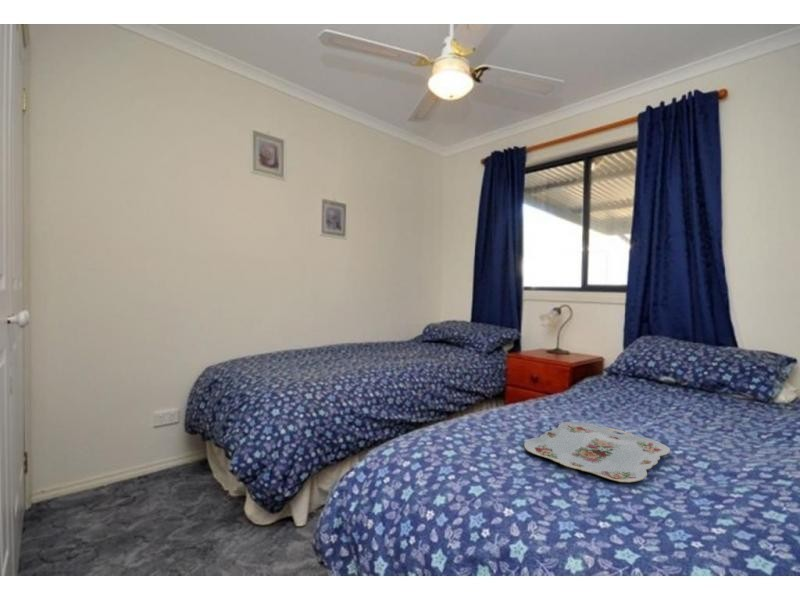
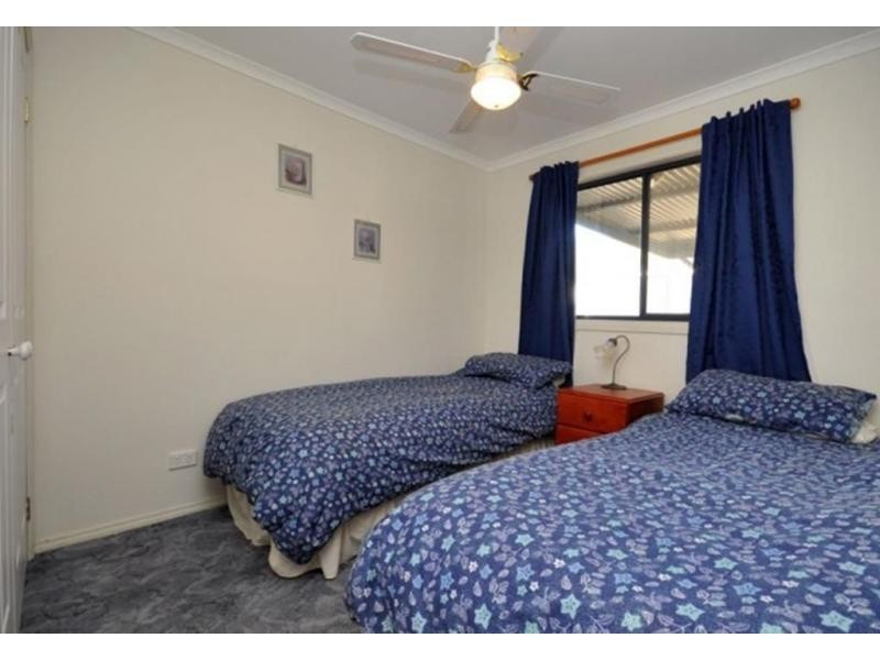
- serving tray (596, 448)
